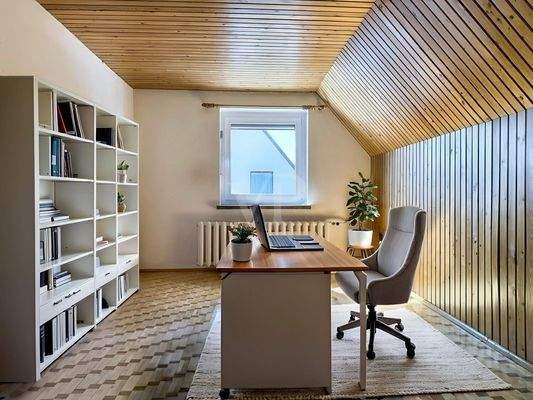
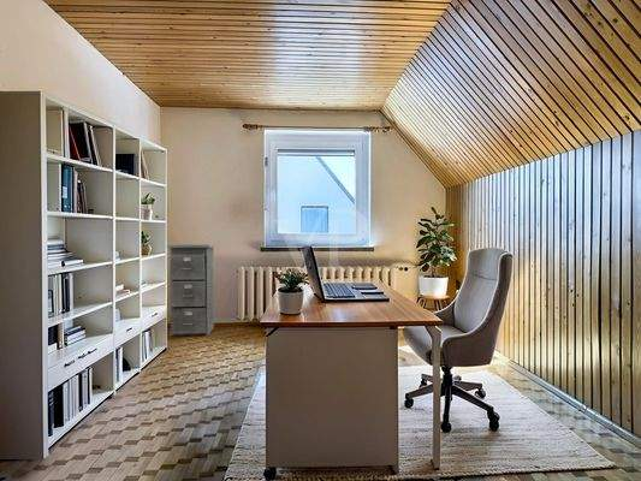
+ filing cabinet (191, 289)
